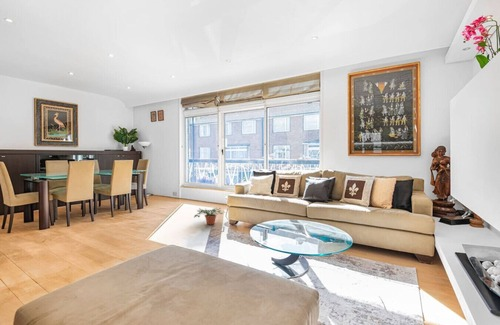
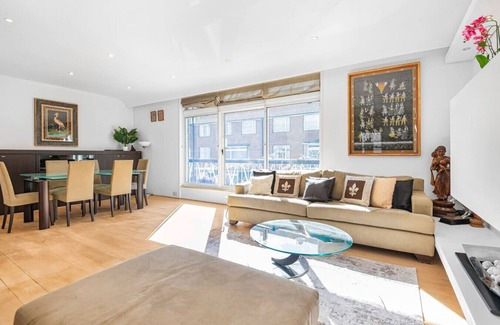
- potted plant (209, 214)
